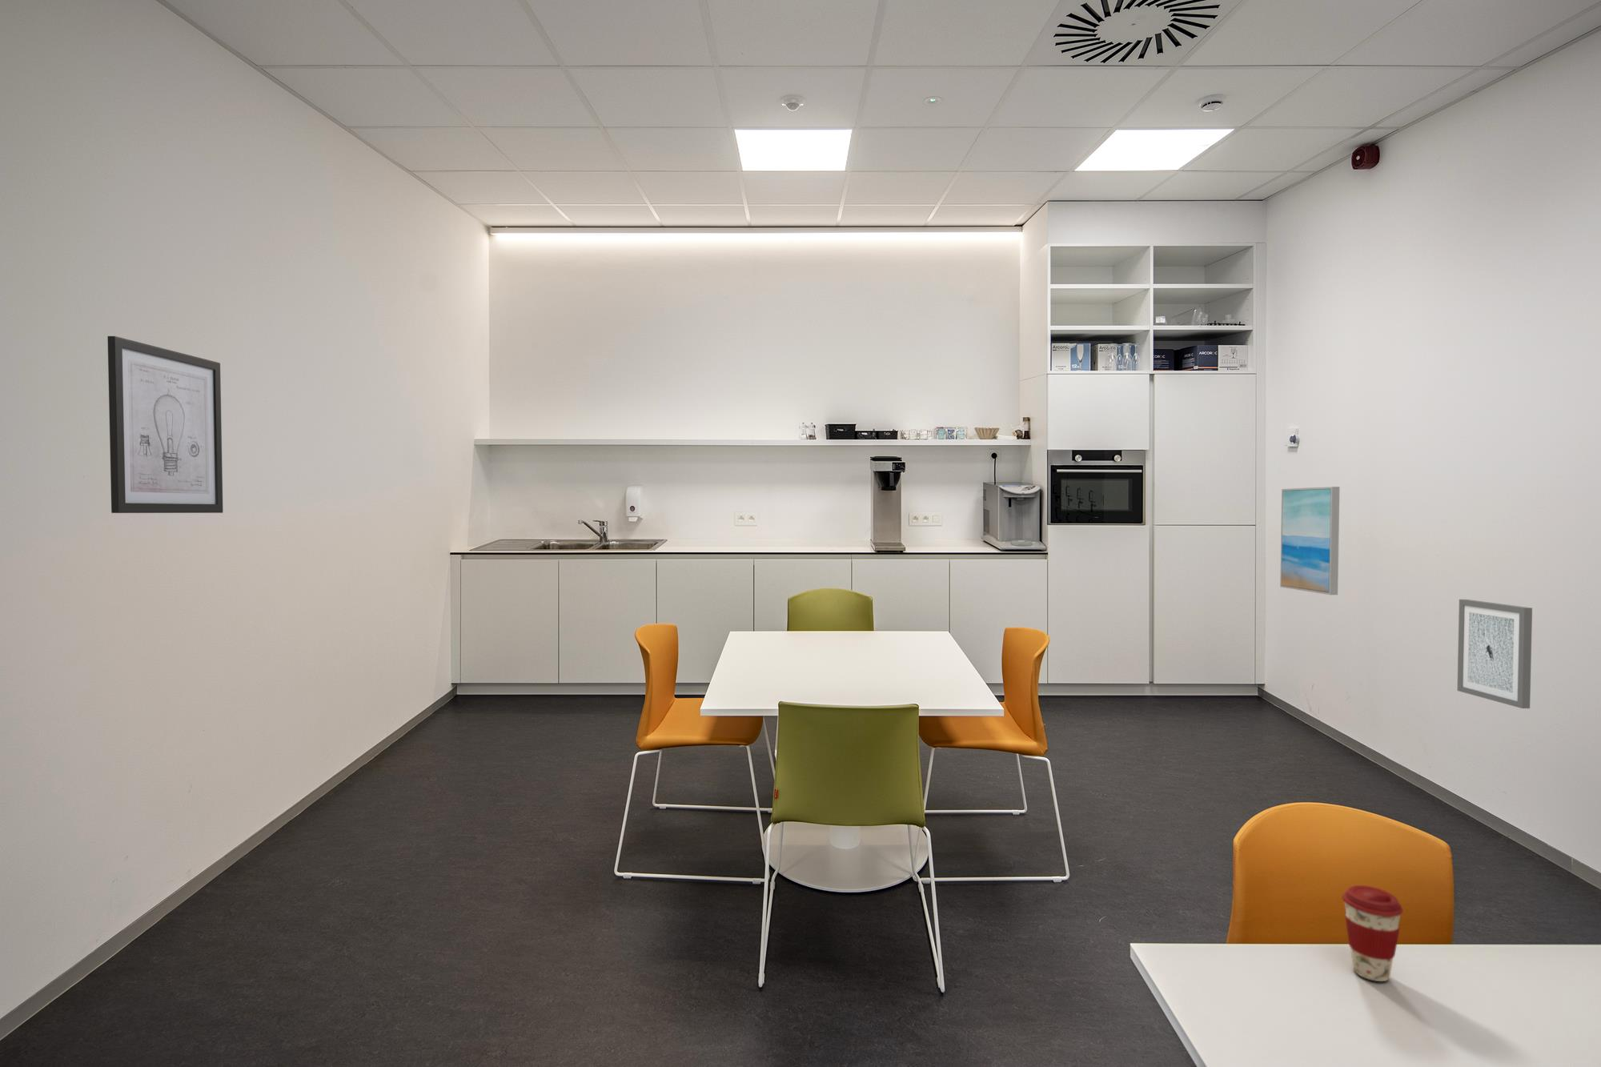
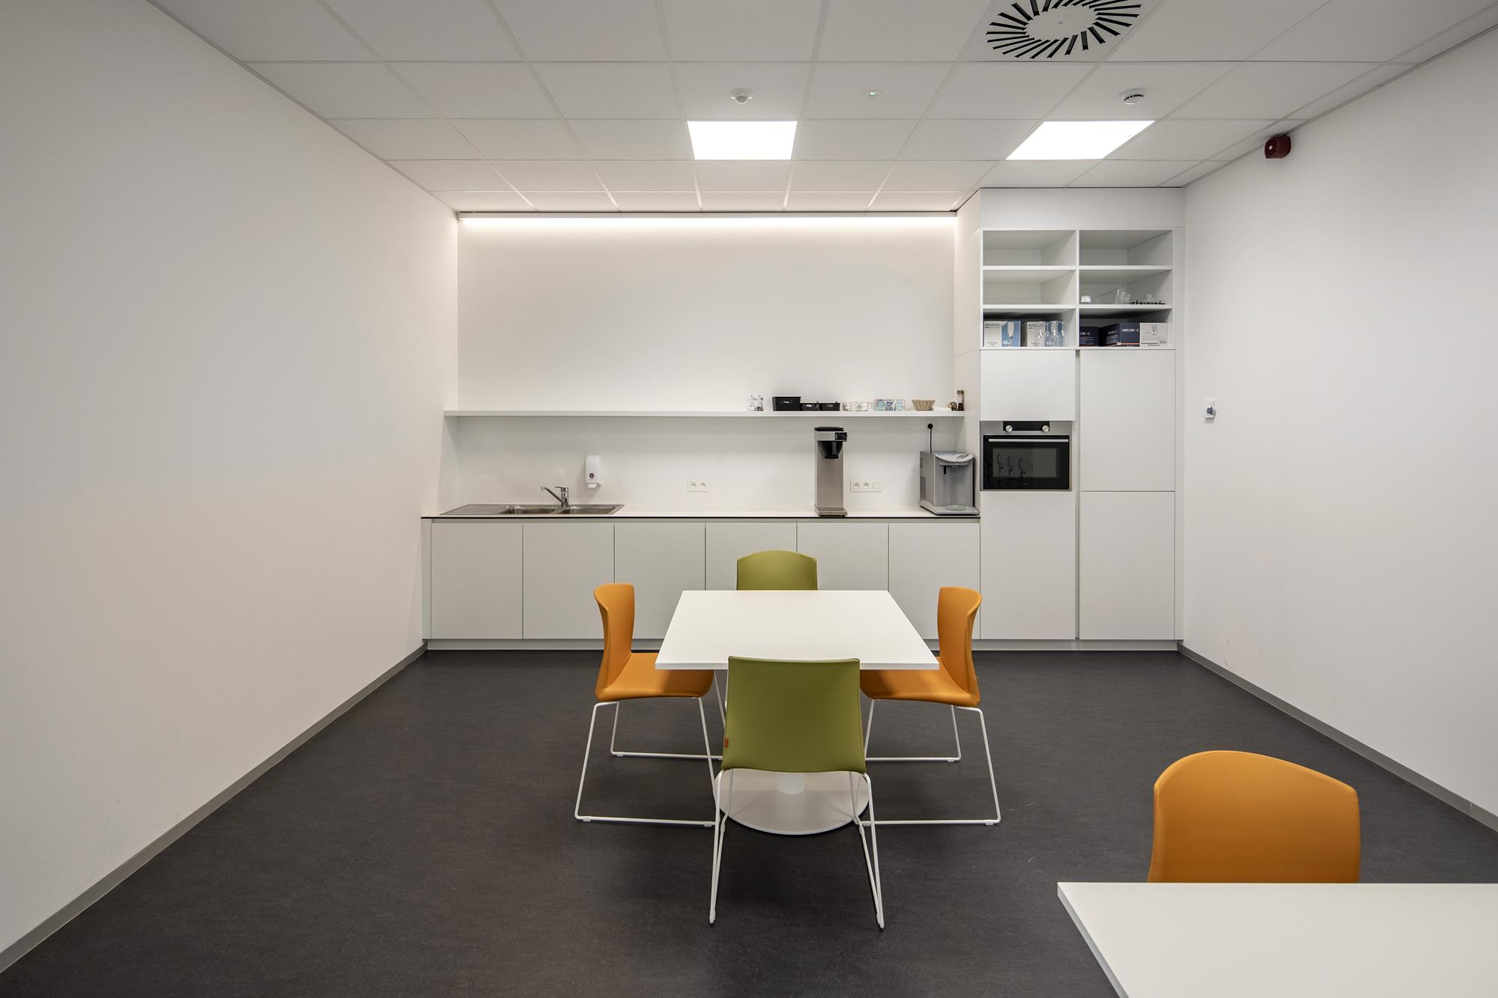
- wall art (1308, 538)
- wall art (170, 431)
- coffee cup (1371, 934)
- wall art (1493, 650)
